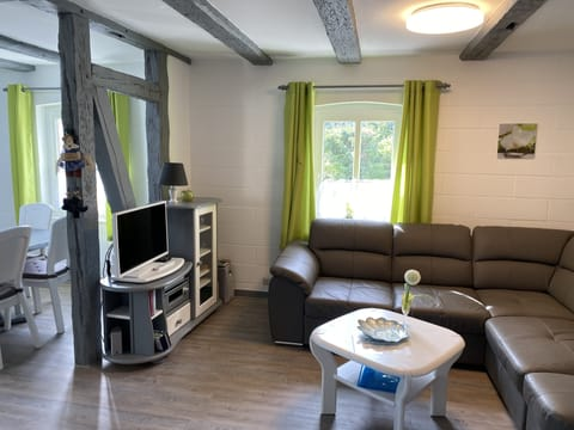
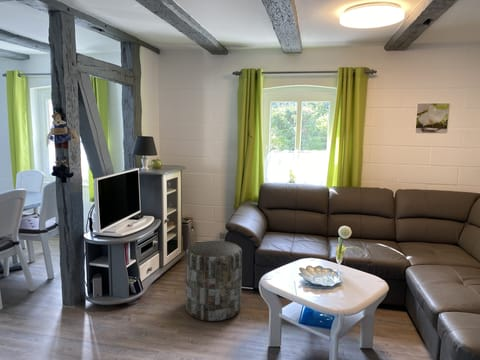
+ side table (213, 278)
